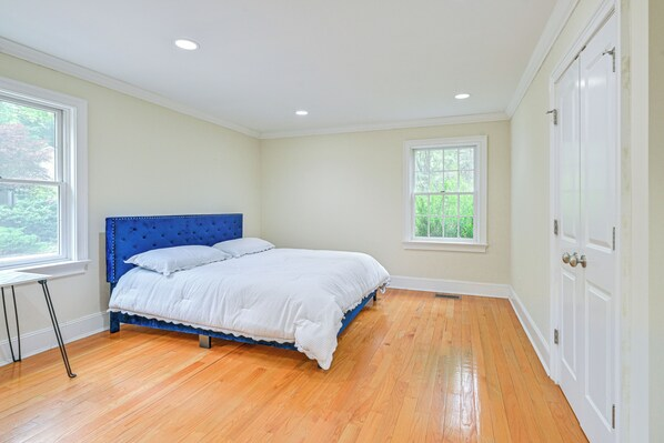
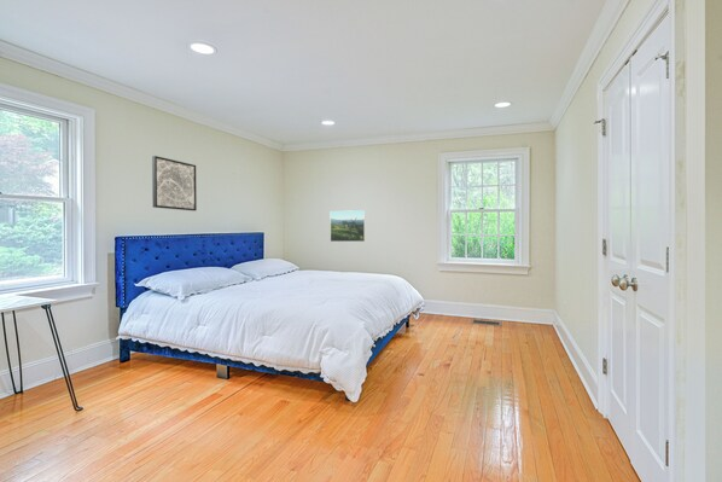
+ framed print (347, 226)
+ wall art (175, 185)
